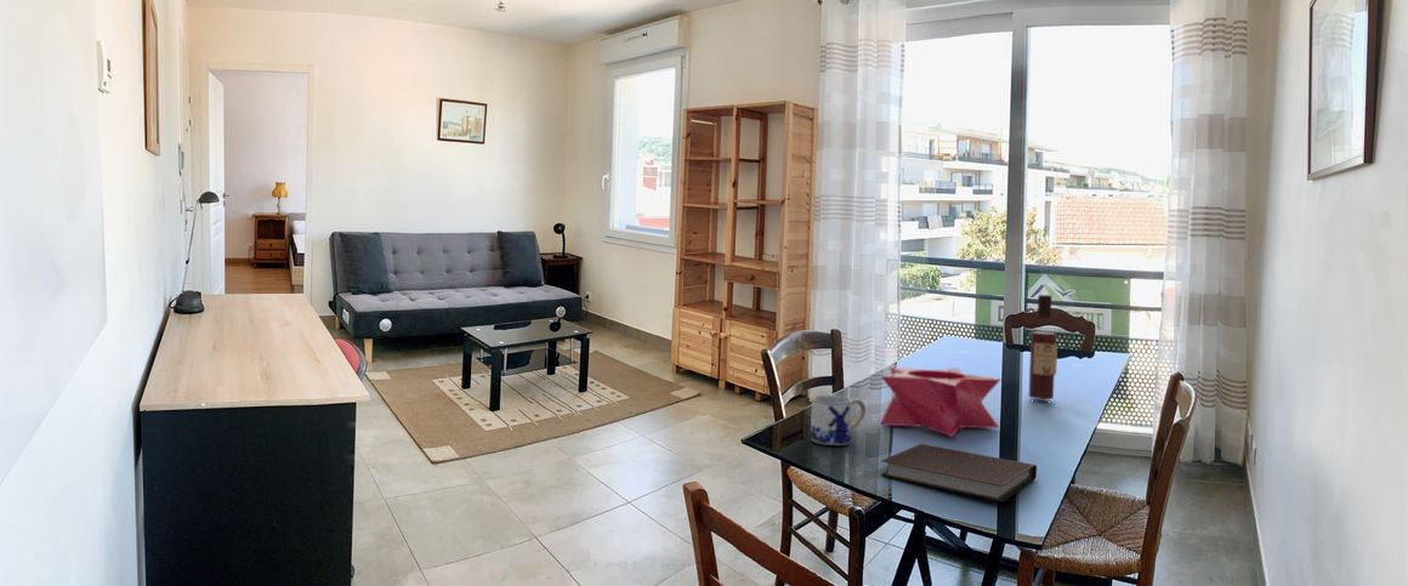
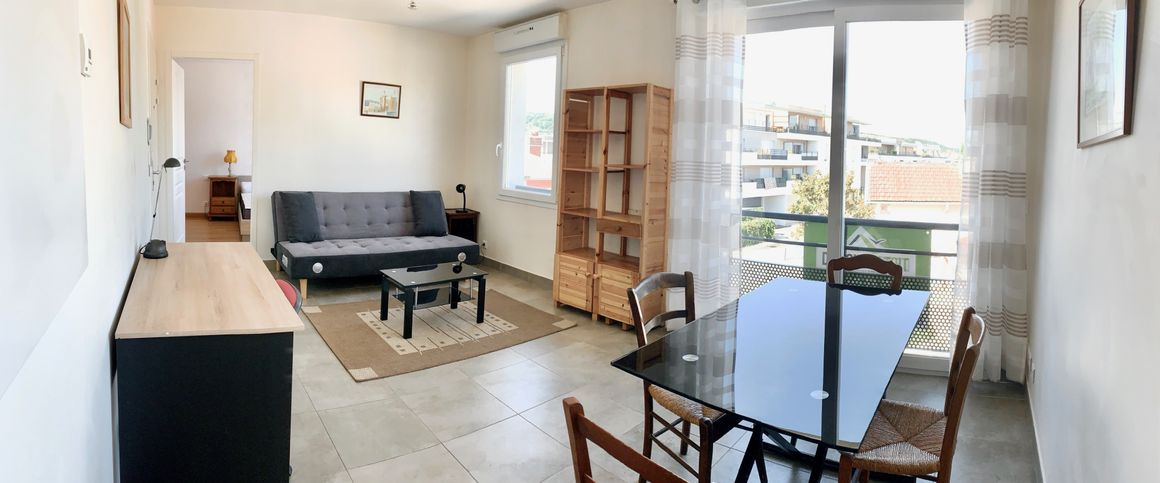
- wine bottle (1043, 347)
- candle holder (937, 397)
- notebook (958, 470)
- mug (835, 419)
